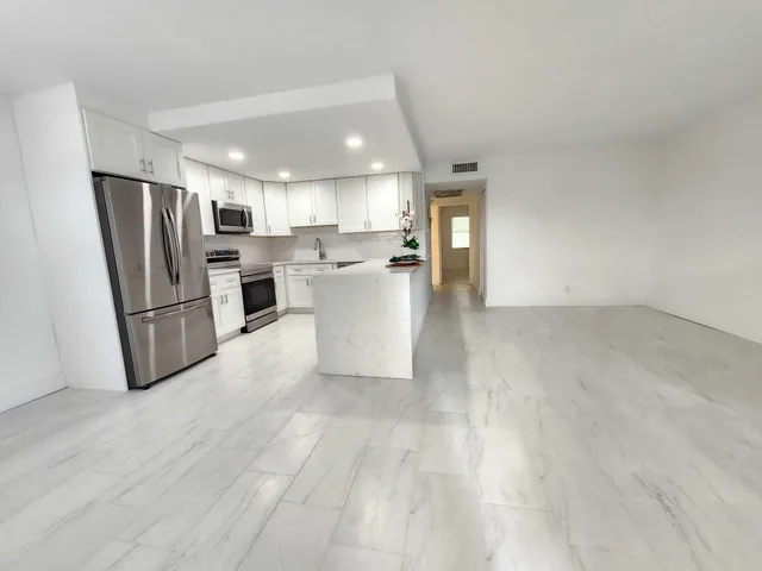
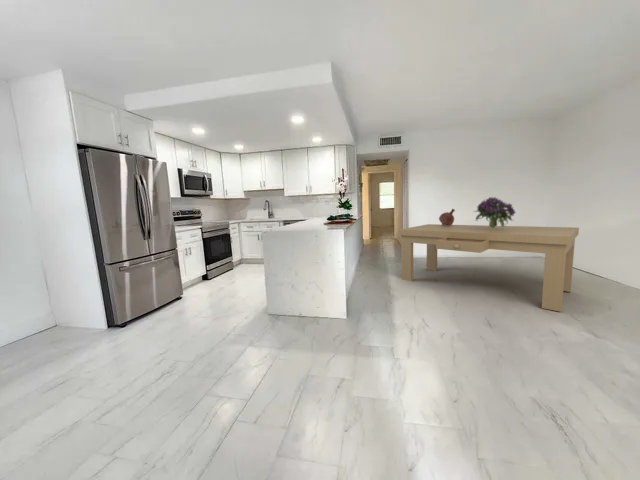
+ dining table (476, 252)
+ bouquet (492, 213)
+ vessel (447, 217)
